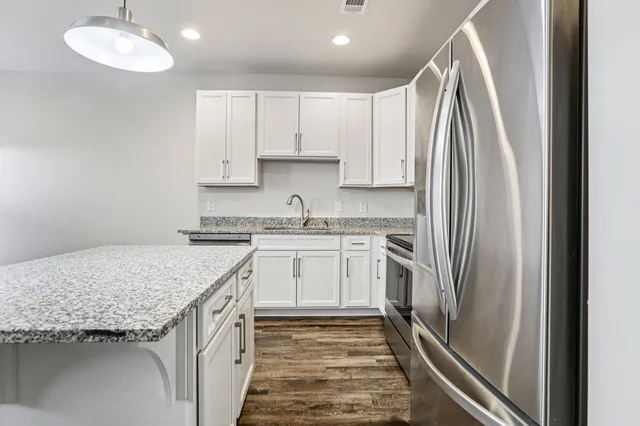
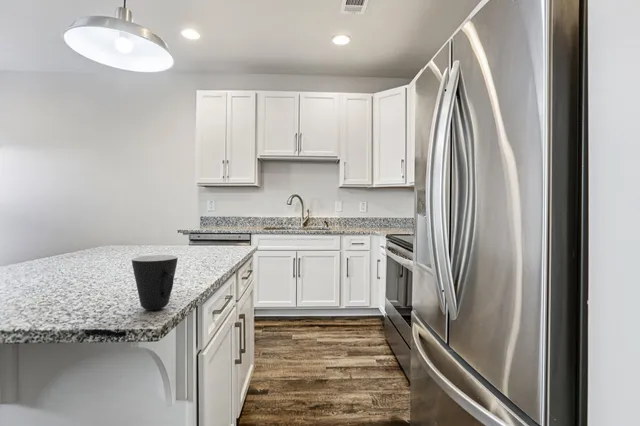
+ mug (157, 283)
